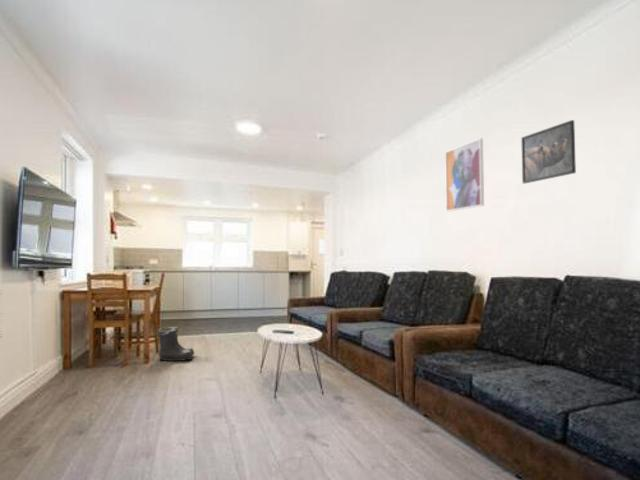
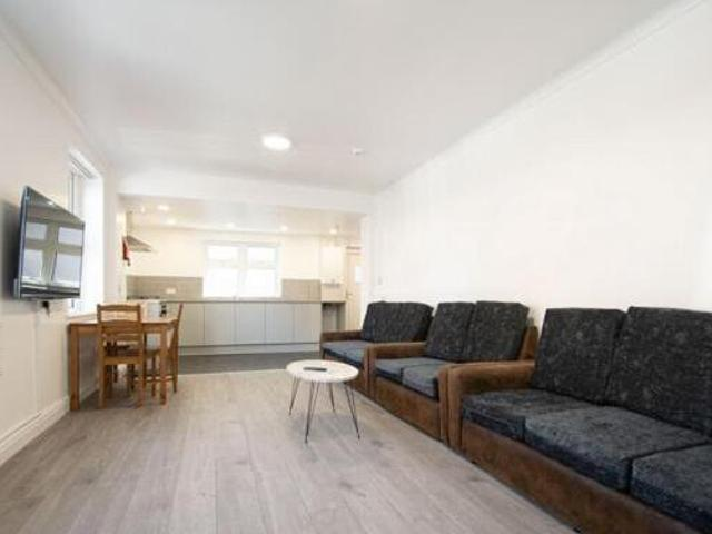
- boots (176, 342)
- wall art (463, 177)
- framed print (546, 154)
